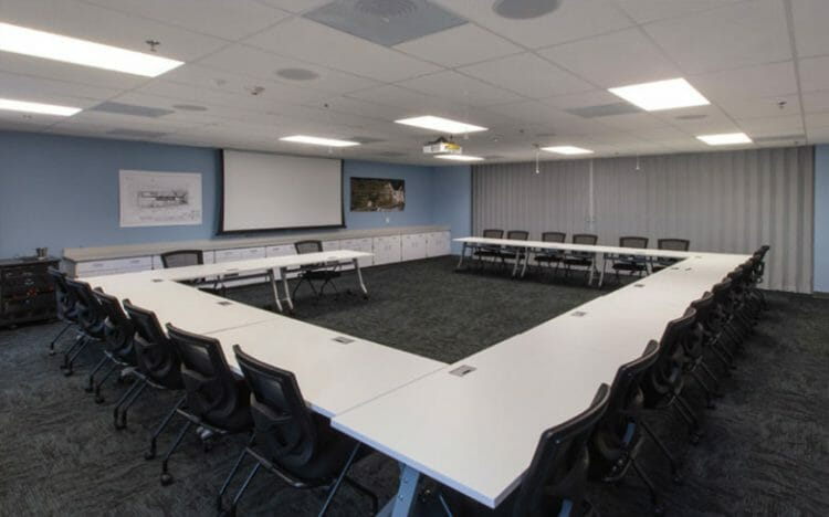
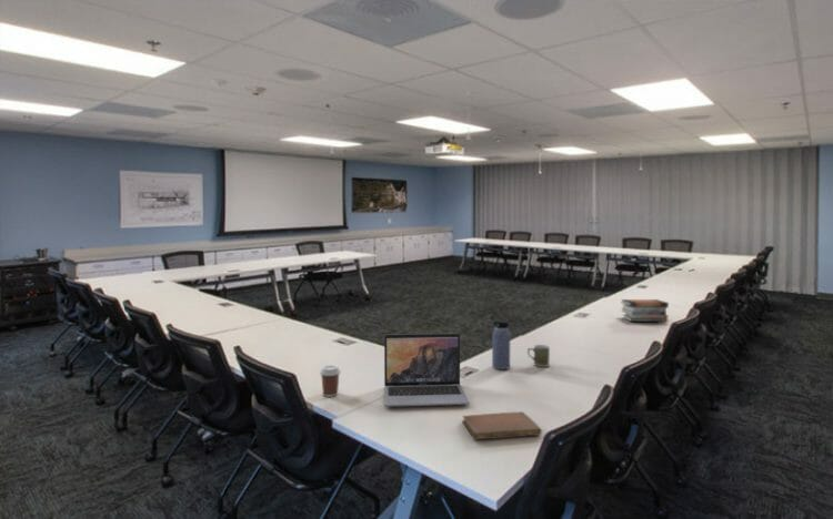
+ water bottle (500, 340)
+ notebook (500, 425)
+ coffee cup (330, 380)
+ book stack (643, 309)
+ mug (538, 355)
+ laptop (424, 367)
